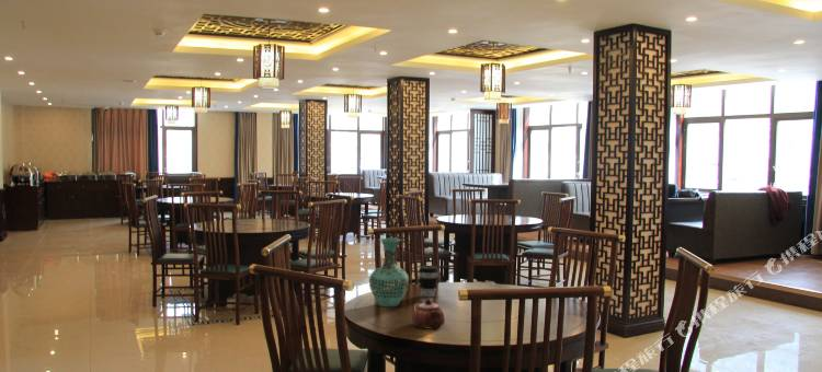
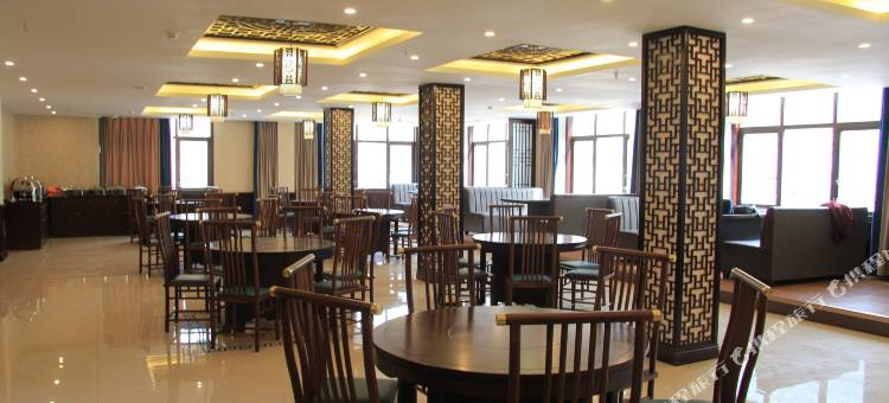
- teapot (427, 311)
- coffee cup (427, 281)
- vase (388, 271)
